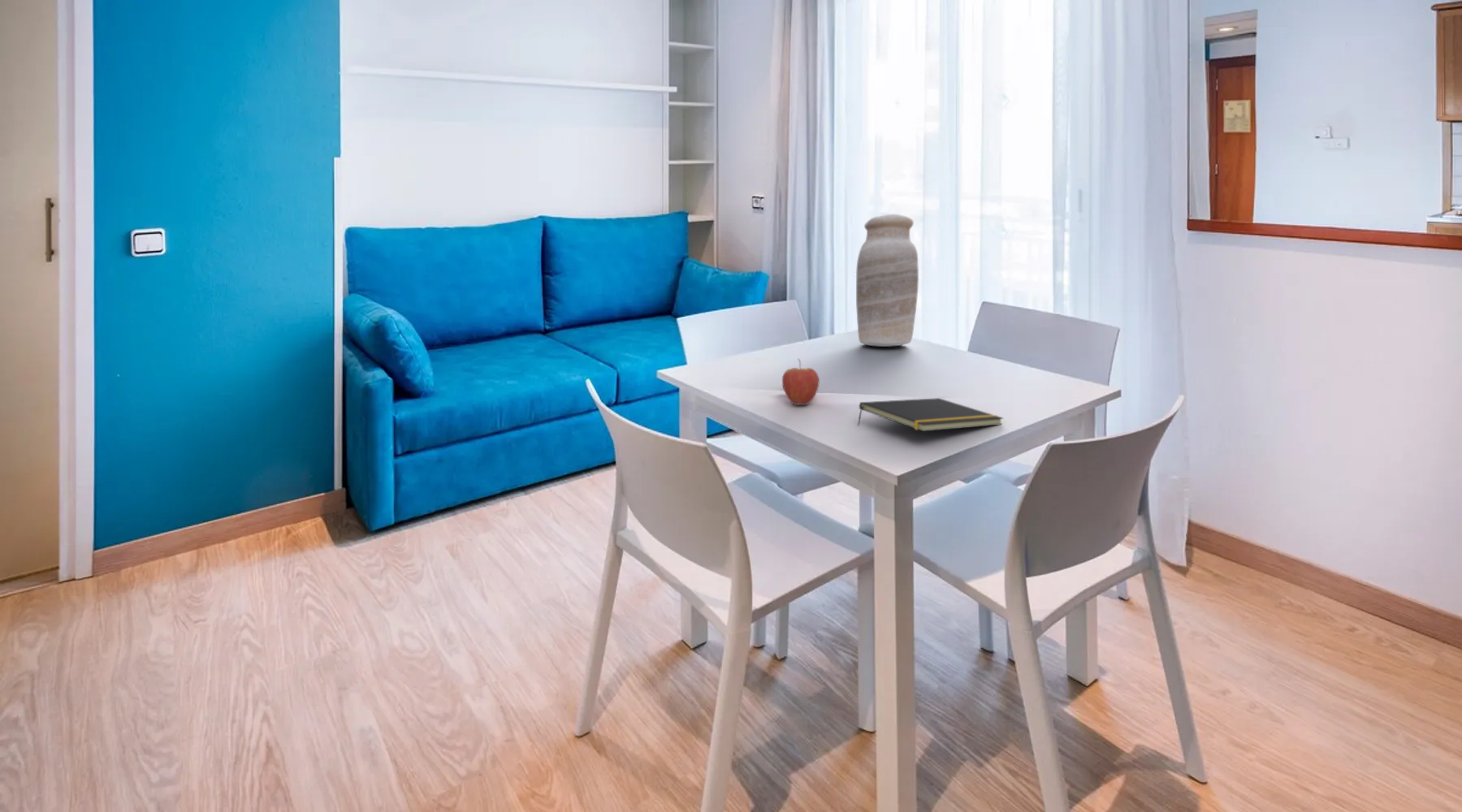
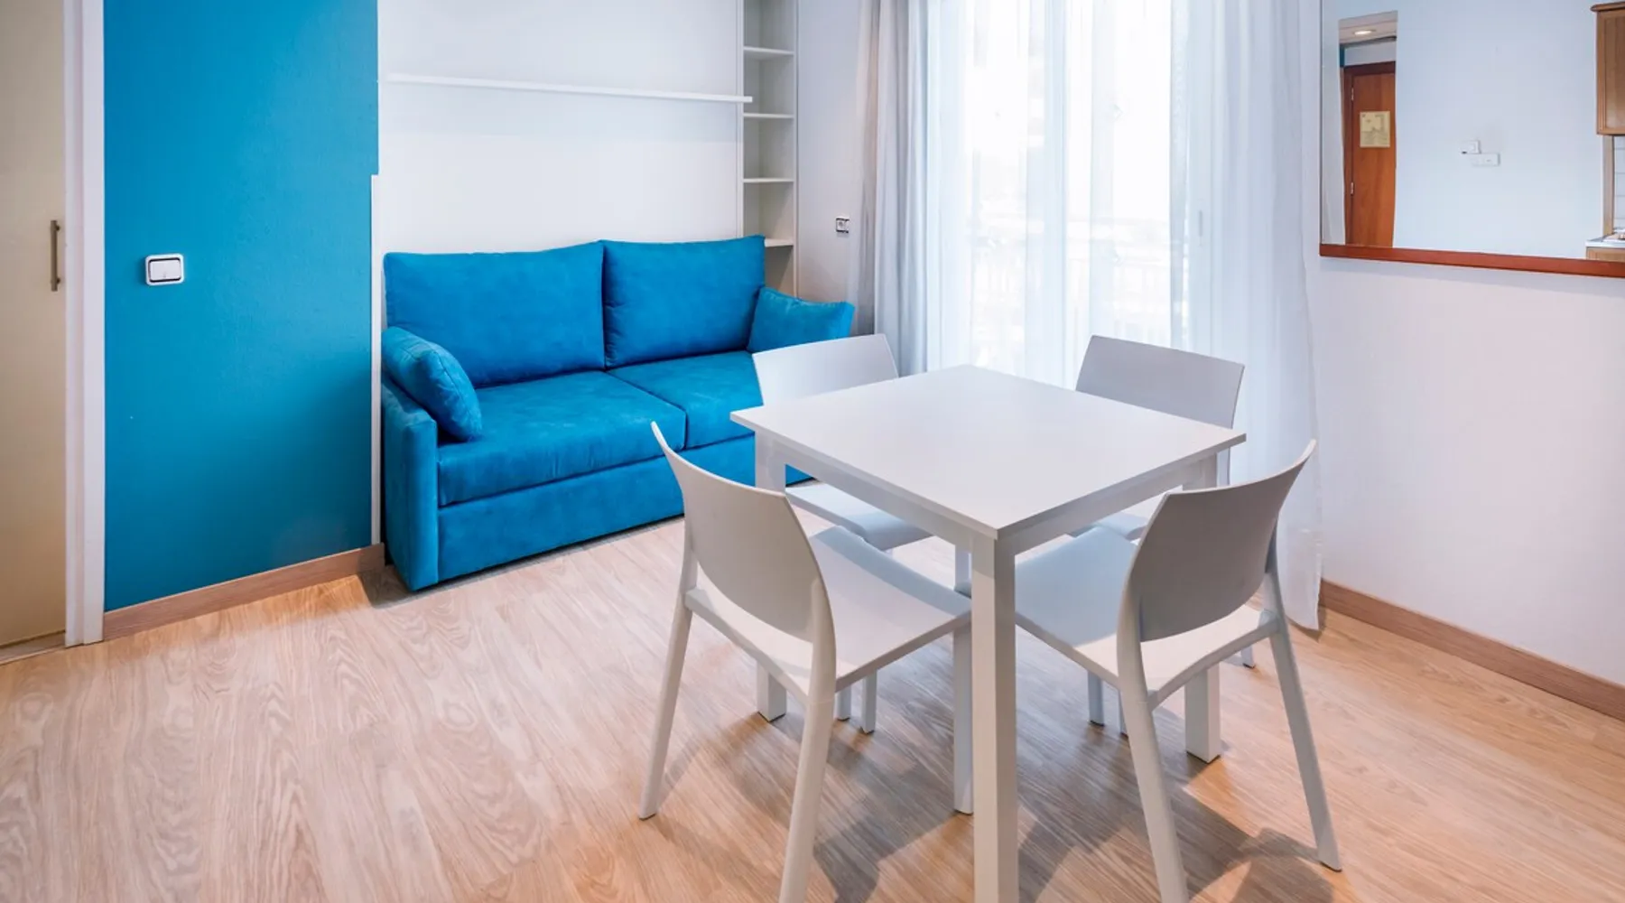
- notepad (931, 413)
- vase (887, 282)
- fruit (800, 382)
